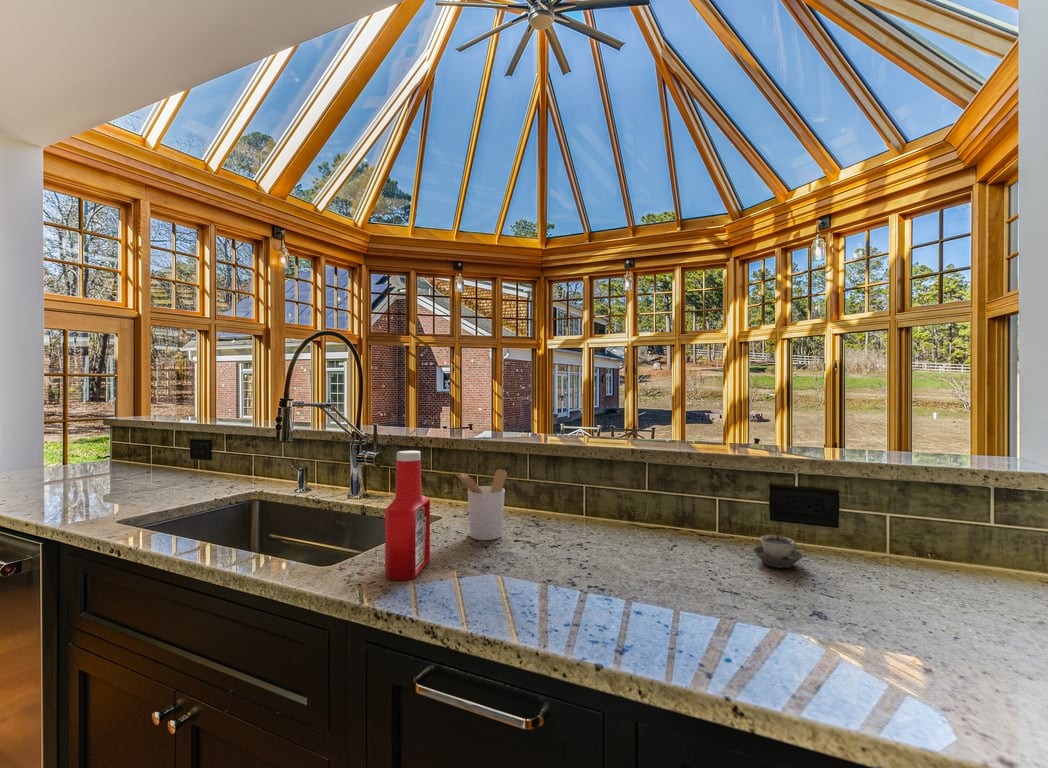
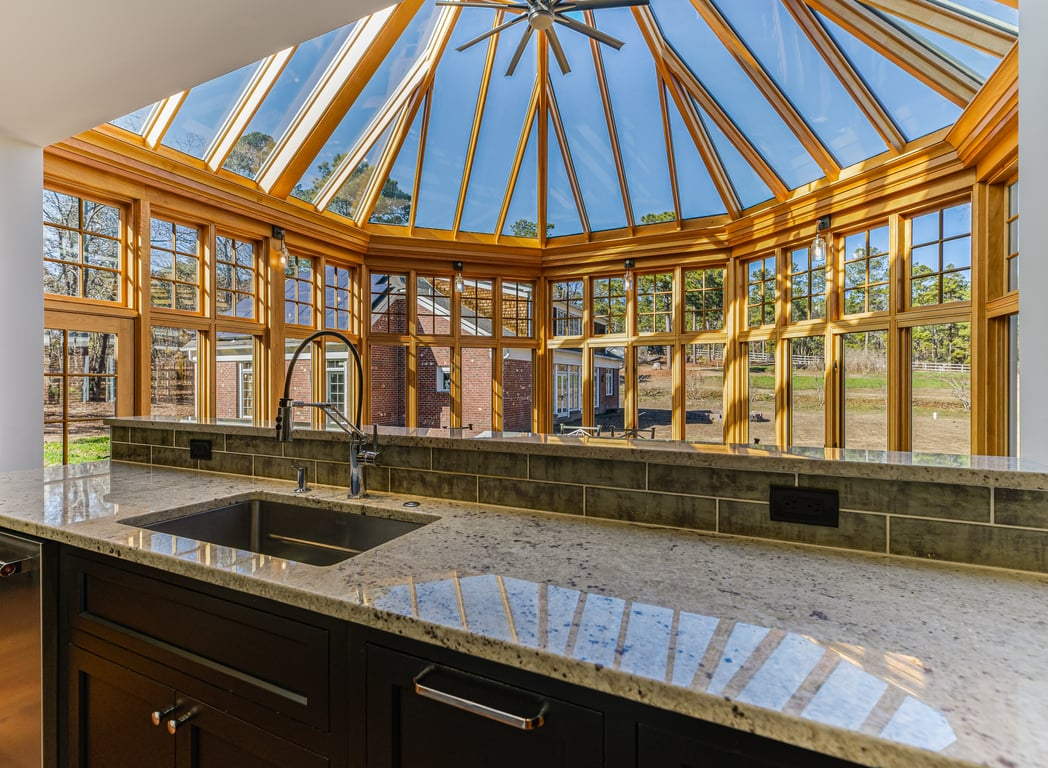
- cup (777, 551)
- utensil holder (479, 503)
- soap bottle (408, 510)
